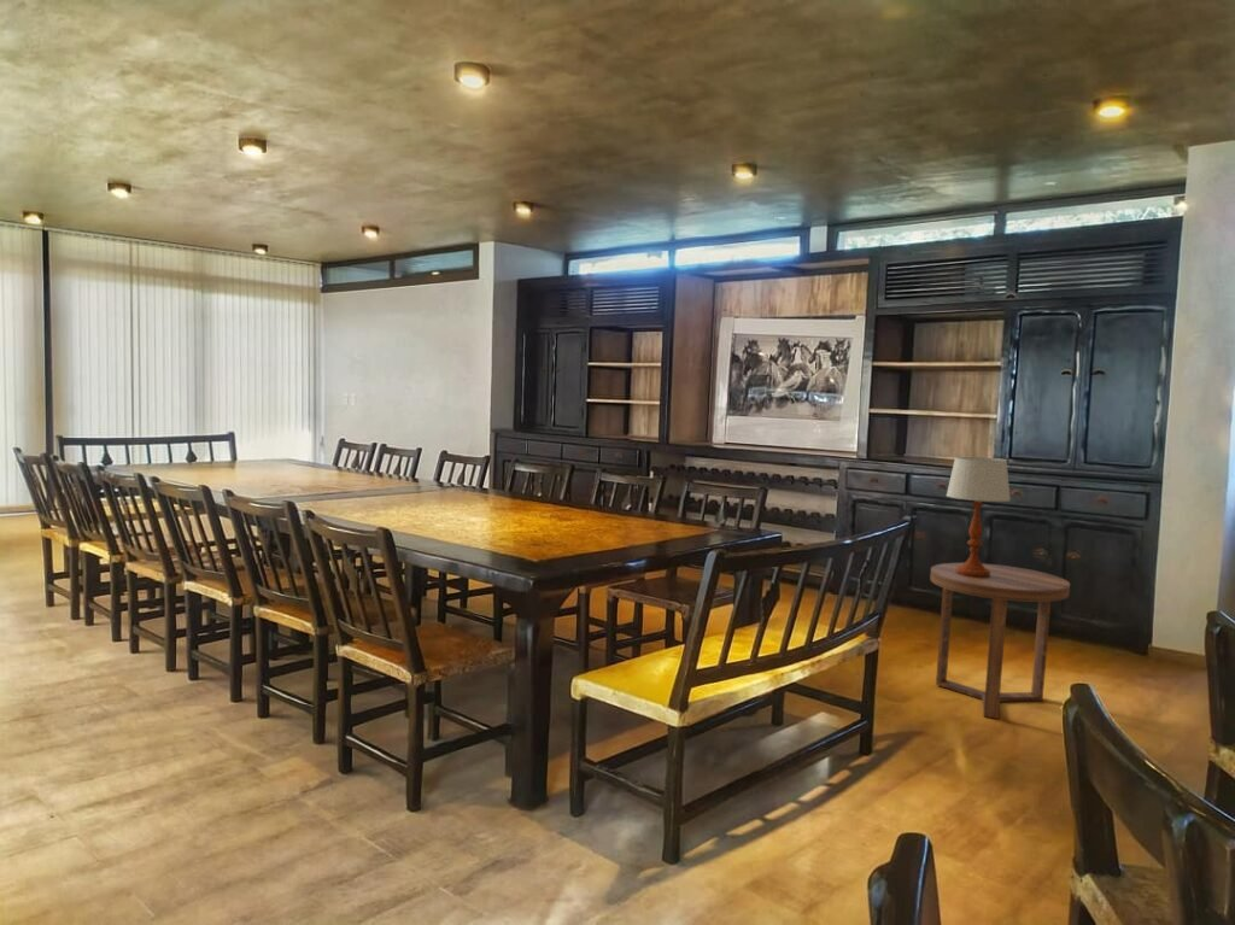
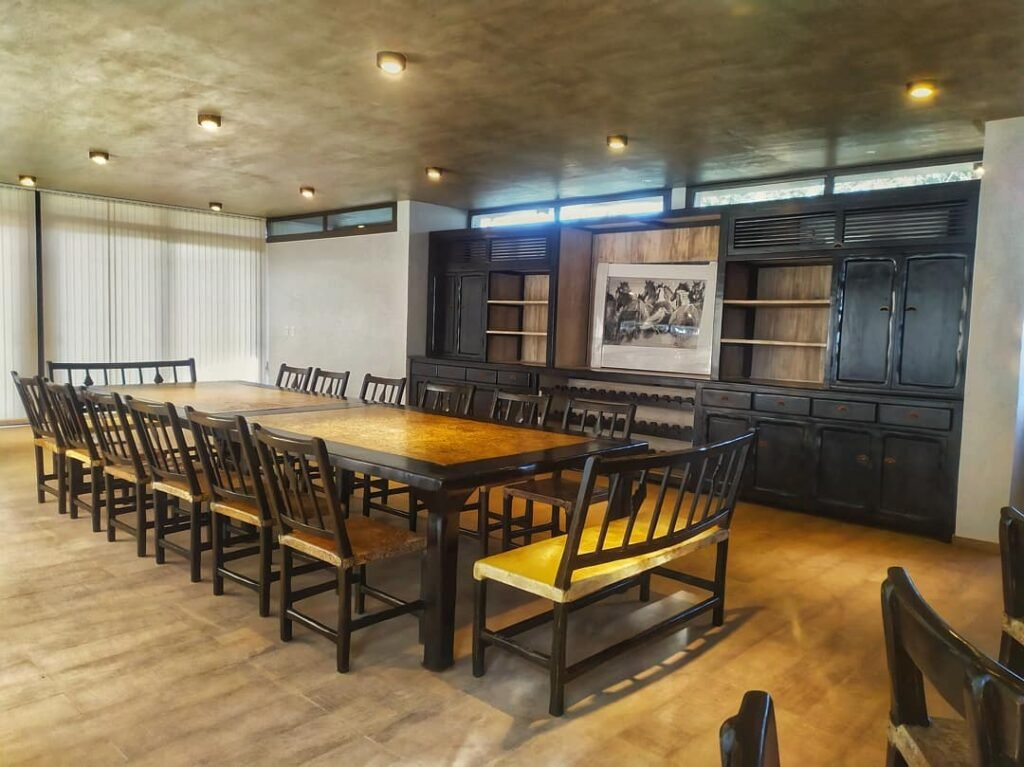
- table lamp (976, 516)
- side table (994, 637)
